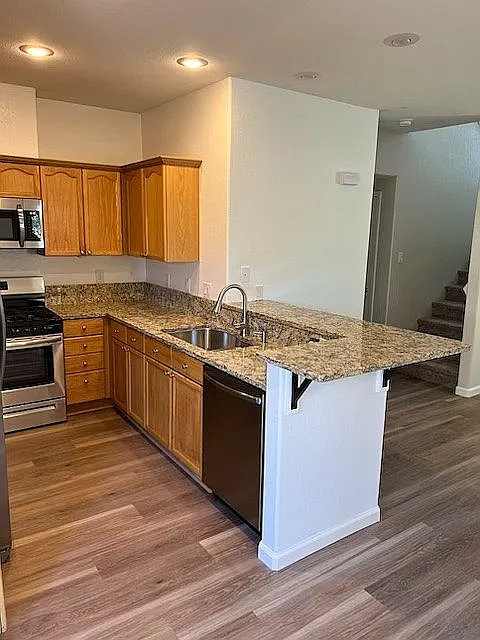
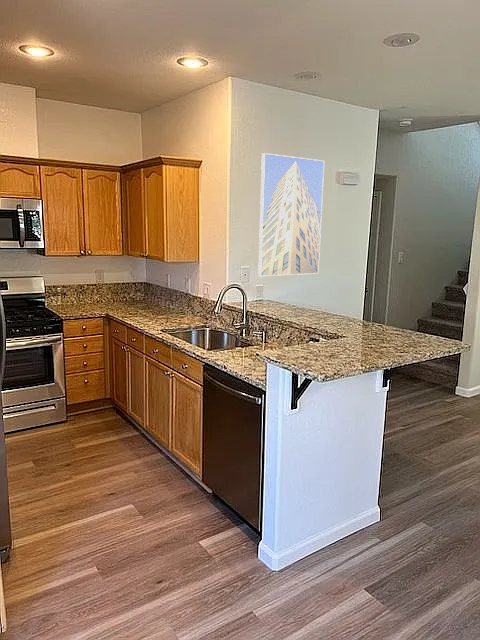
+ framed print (291, 217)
